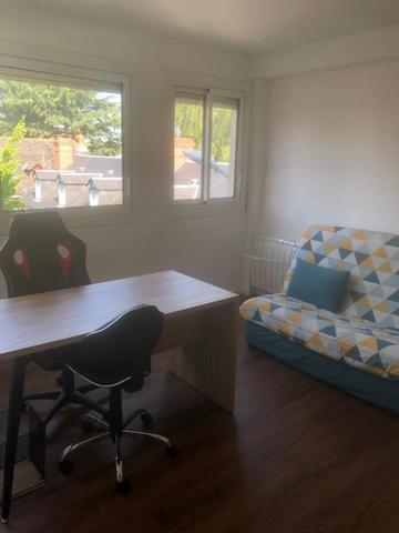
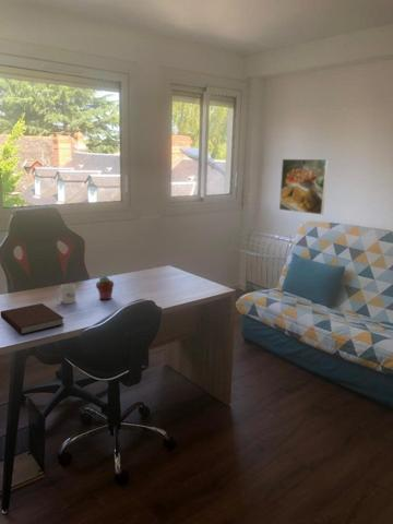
+ notebook (32, 318)
+ potted succulent (105, 286)
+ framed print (301, 186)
+ mug (66, 294)
